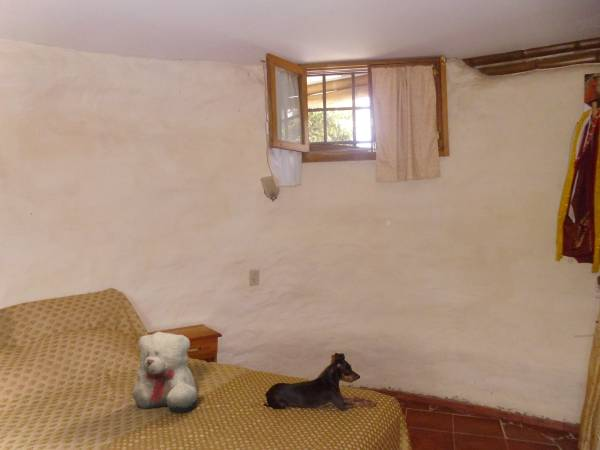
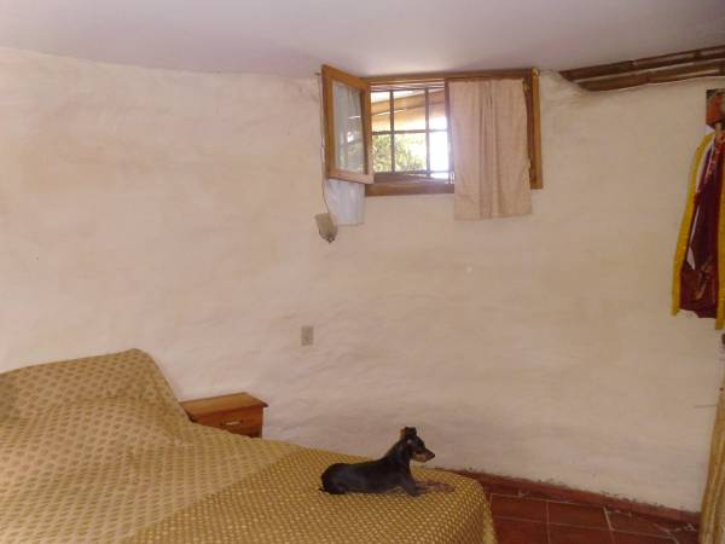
- teddy bear (167, 367)
